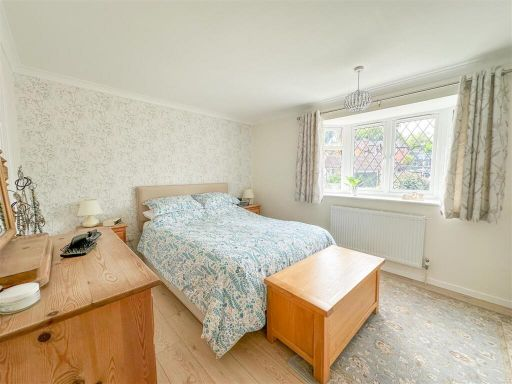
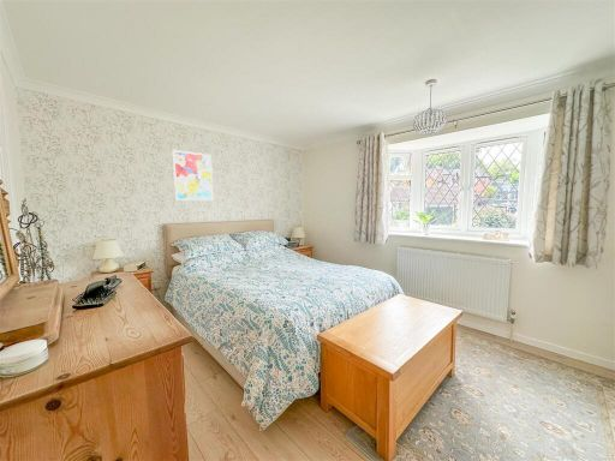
+ wall art (193, 176)
